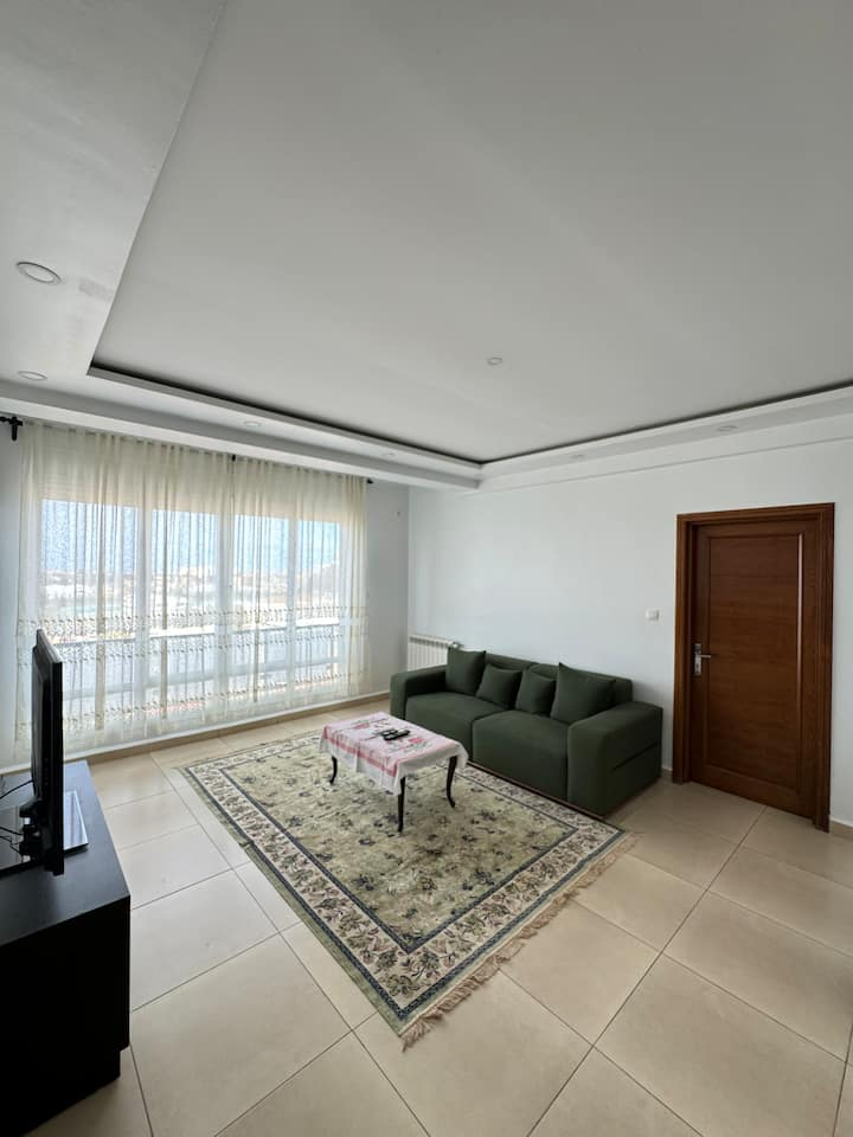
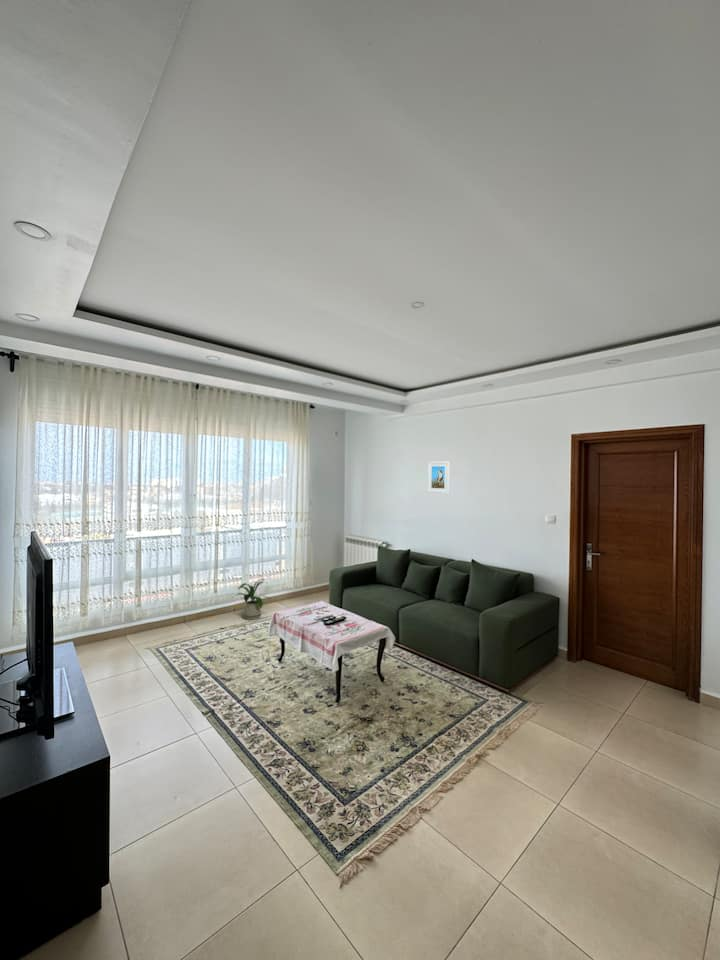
+ house plant (251, 596)
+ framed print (438, 477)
